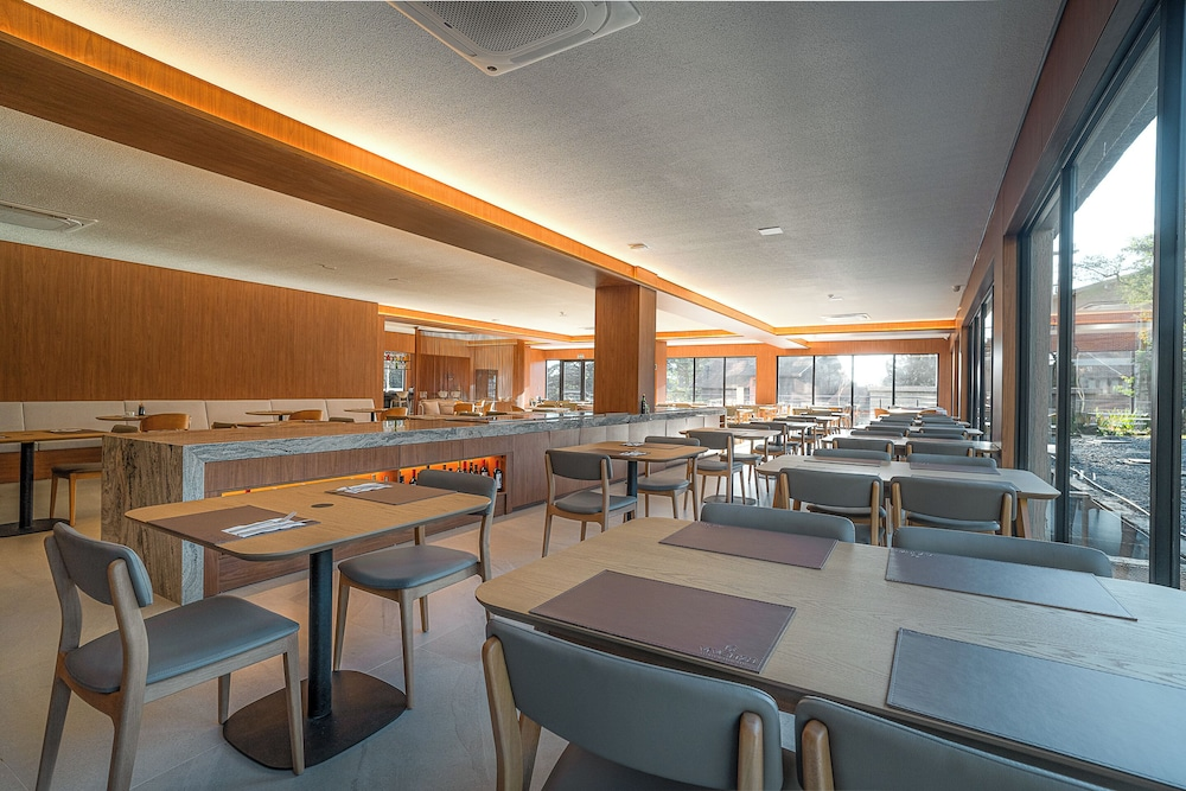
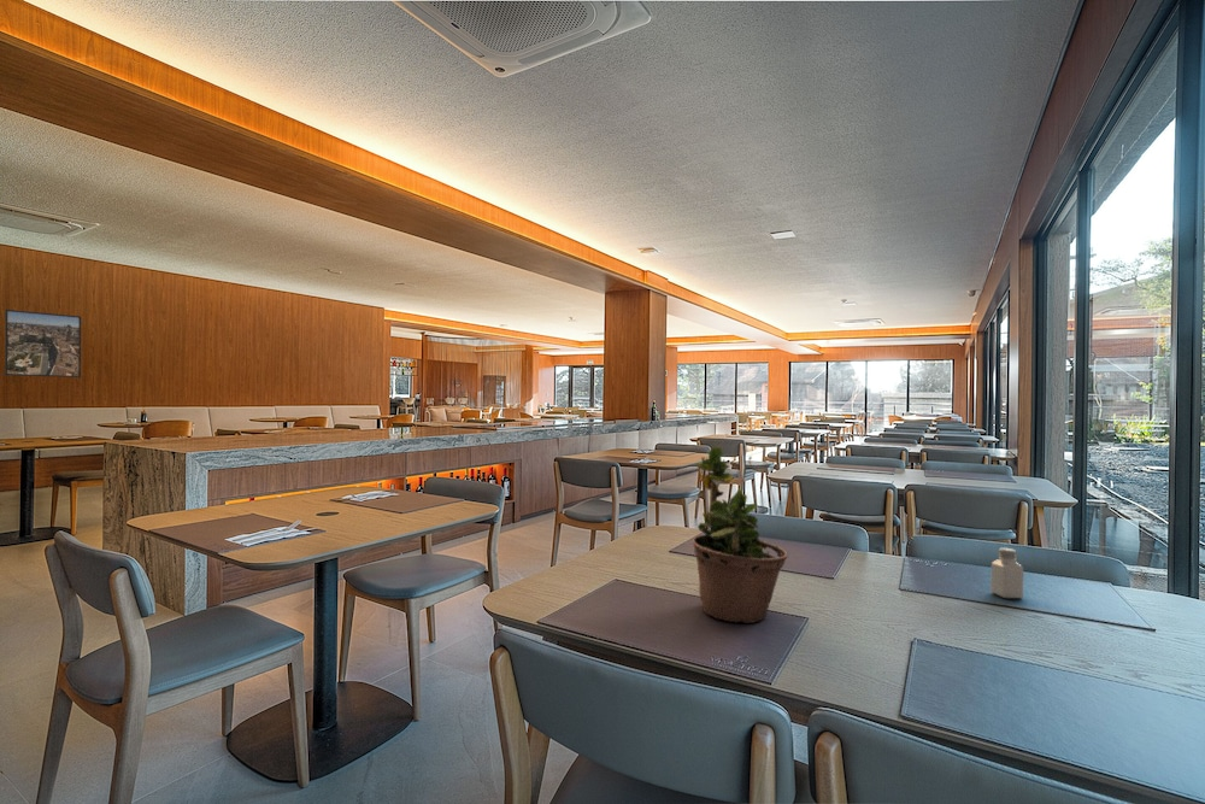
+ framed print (43, 345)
+ saltshaker (1006, 571)
+ potted plant (739, 522)
